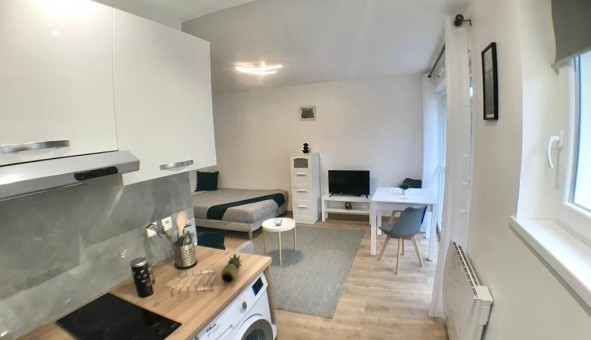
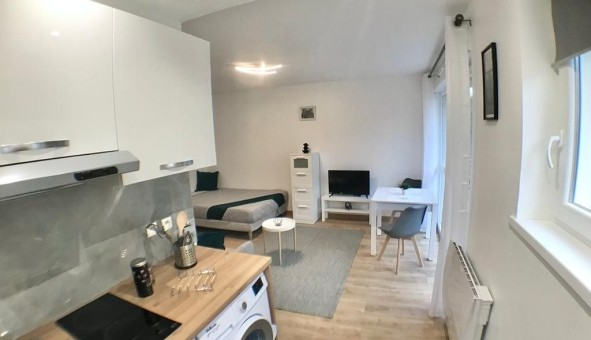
- fruit (232, 267)
